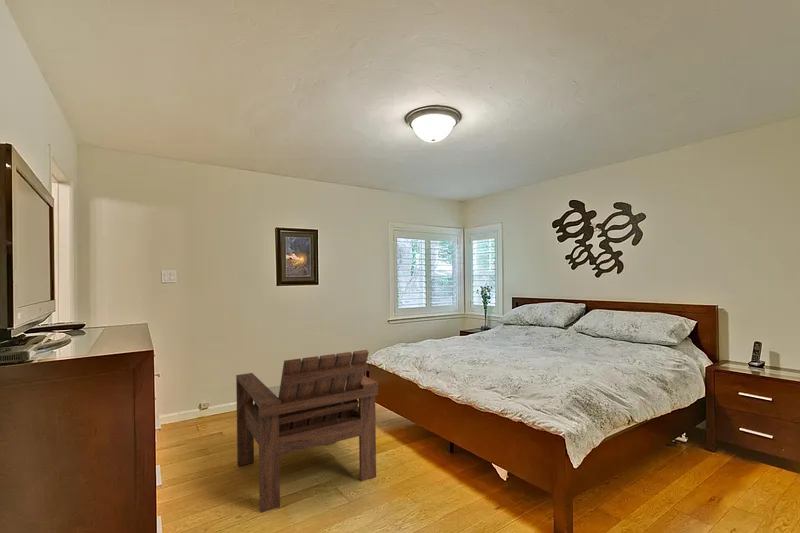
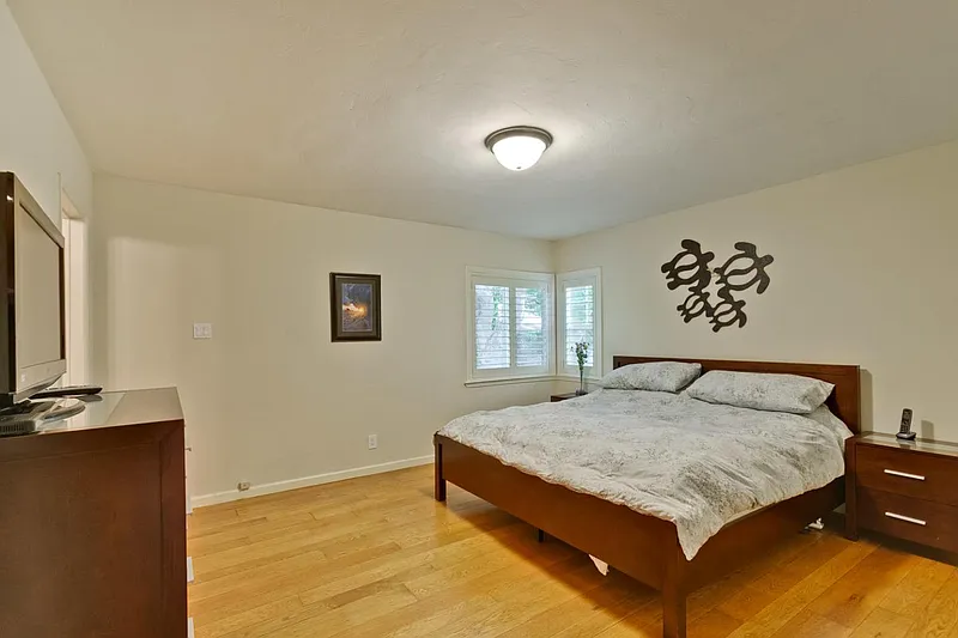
- chair (306, 409)
